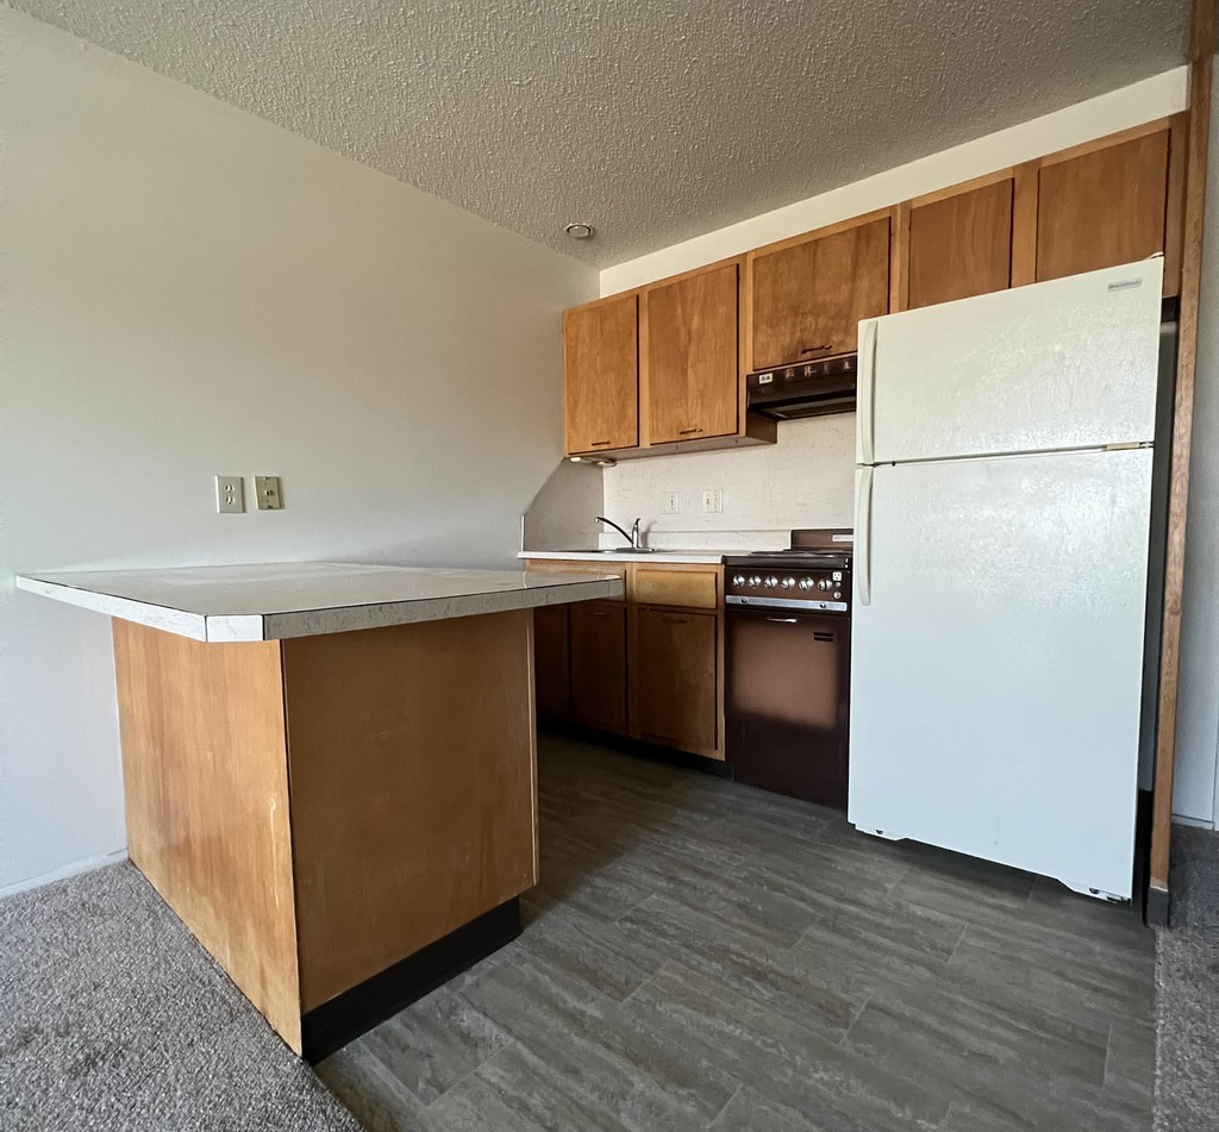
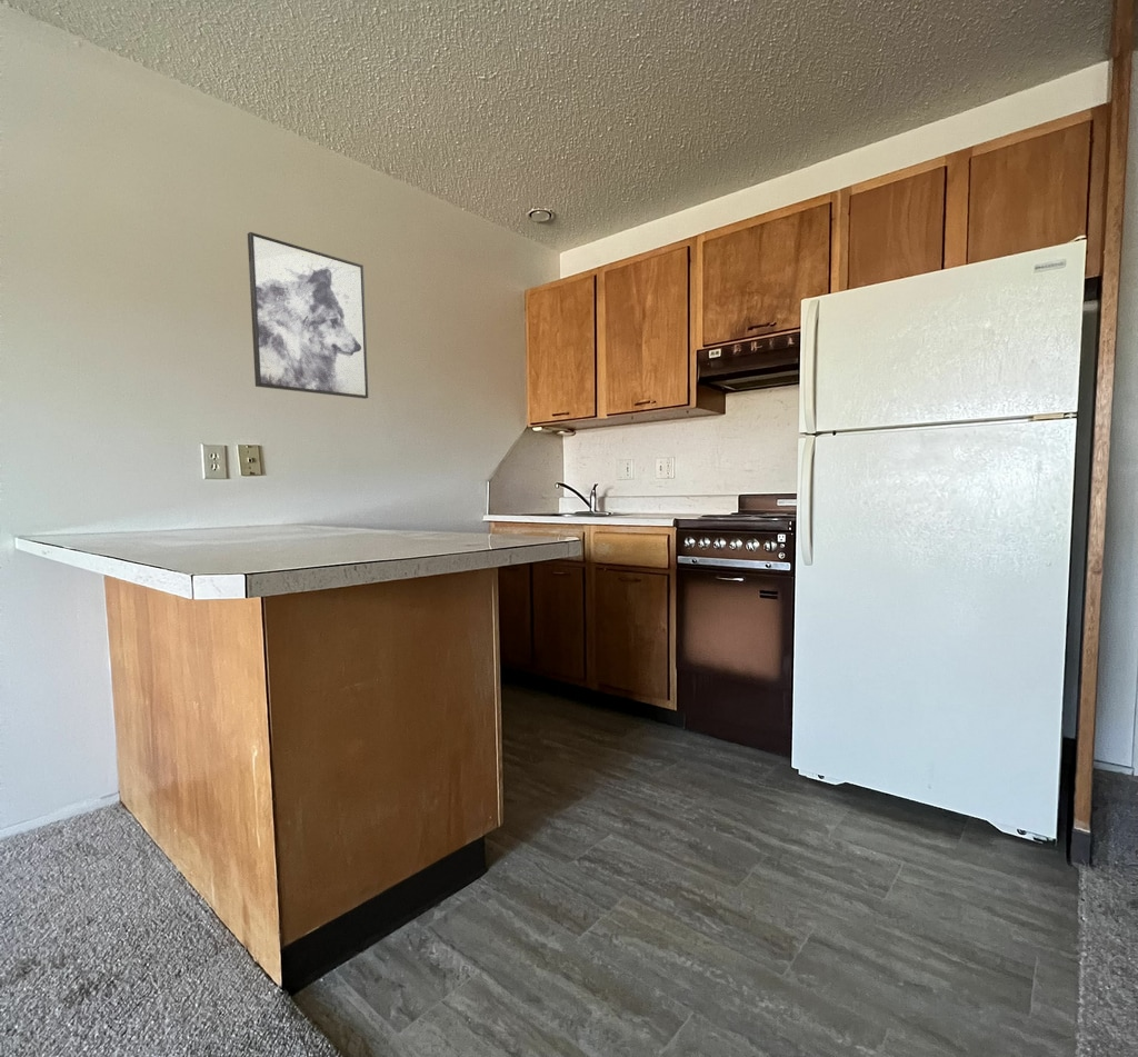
+ wall art (312, 321)
